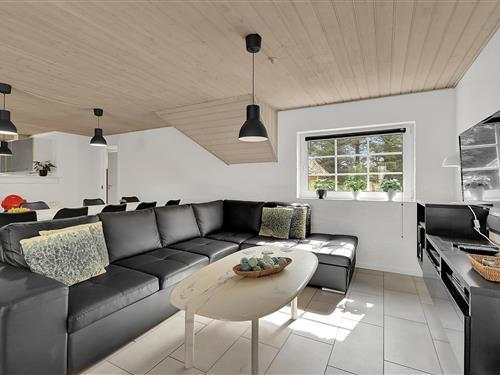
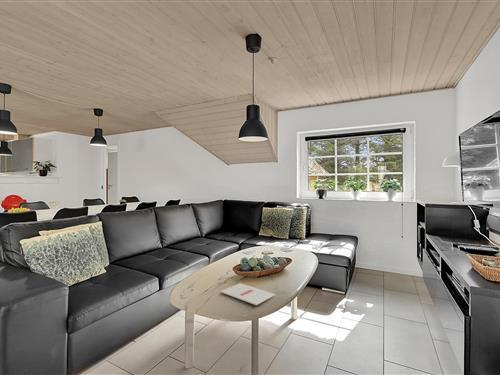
+ magazine (247, 293)
